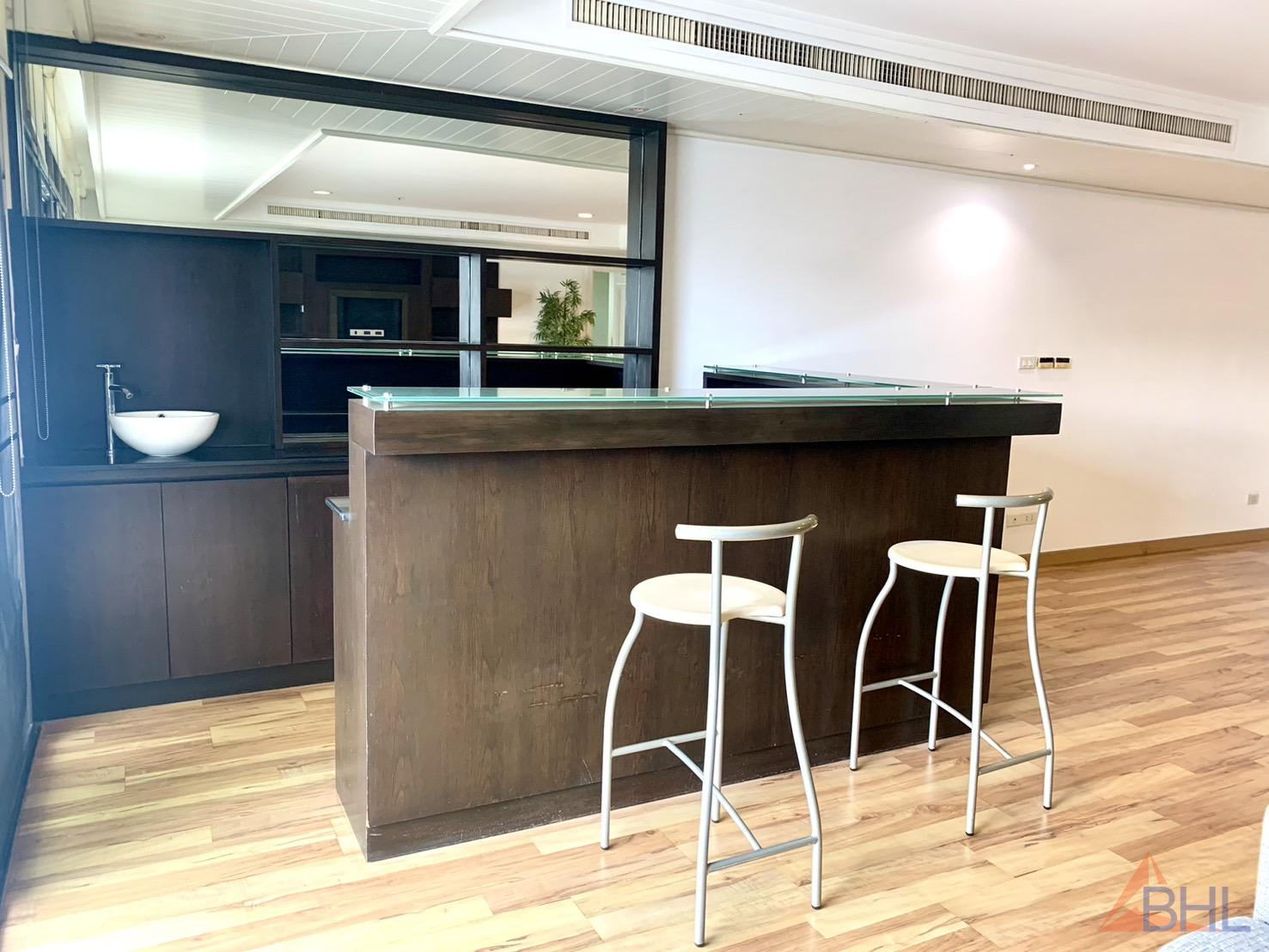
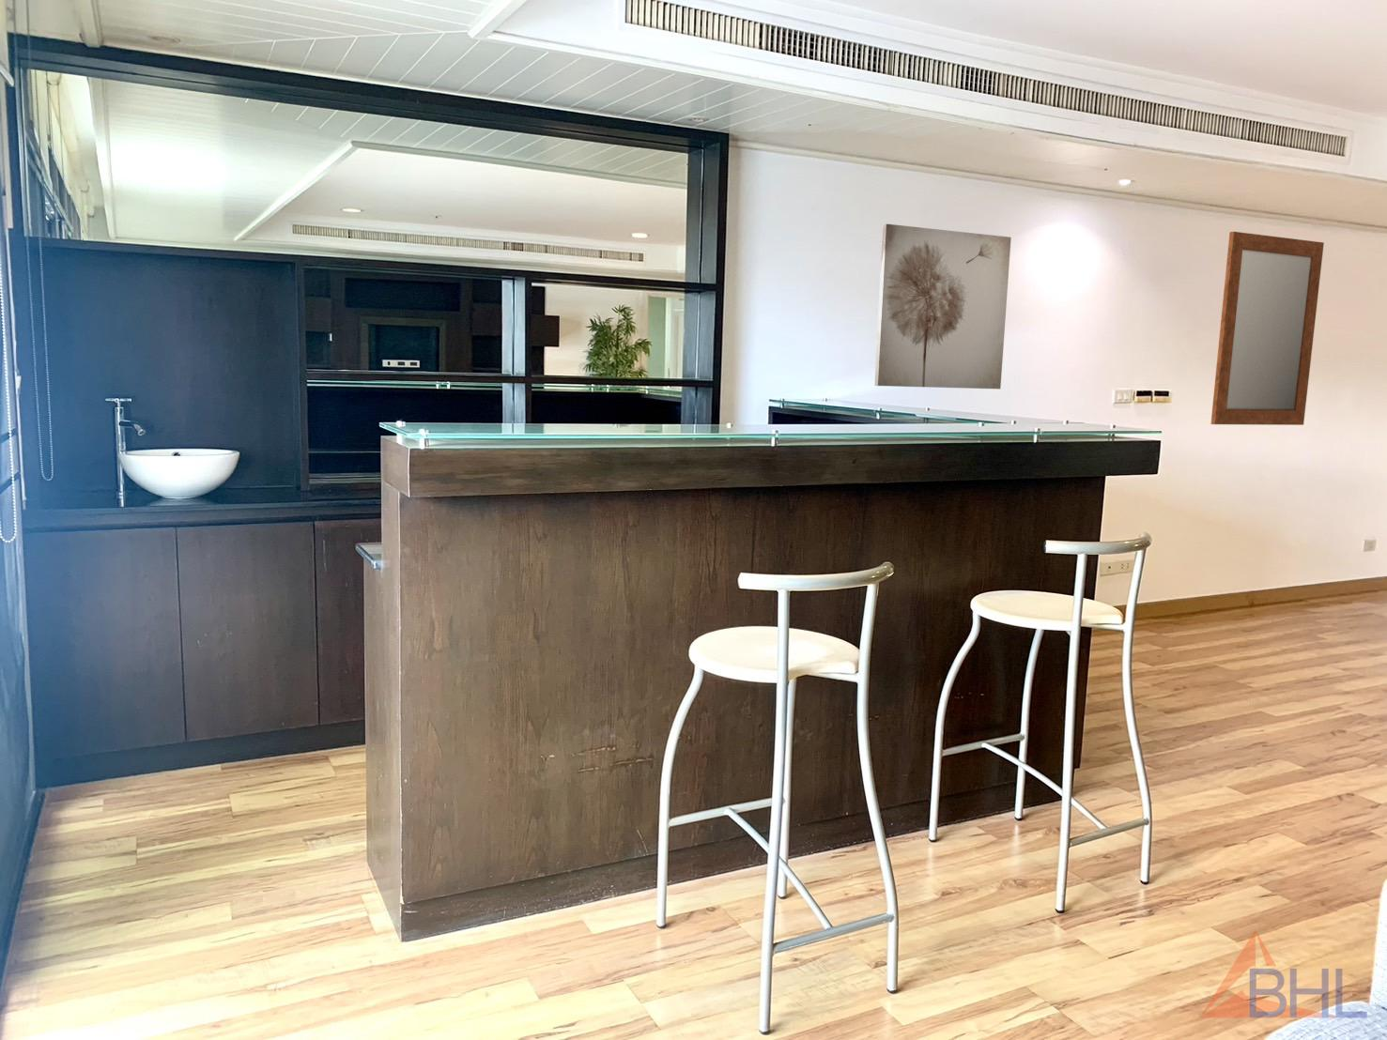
+ wall art (943, 310)
+ mirror (1268, 331)
